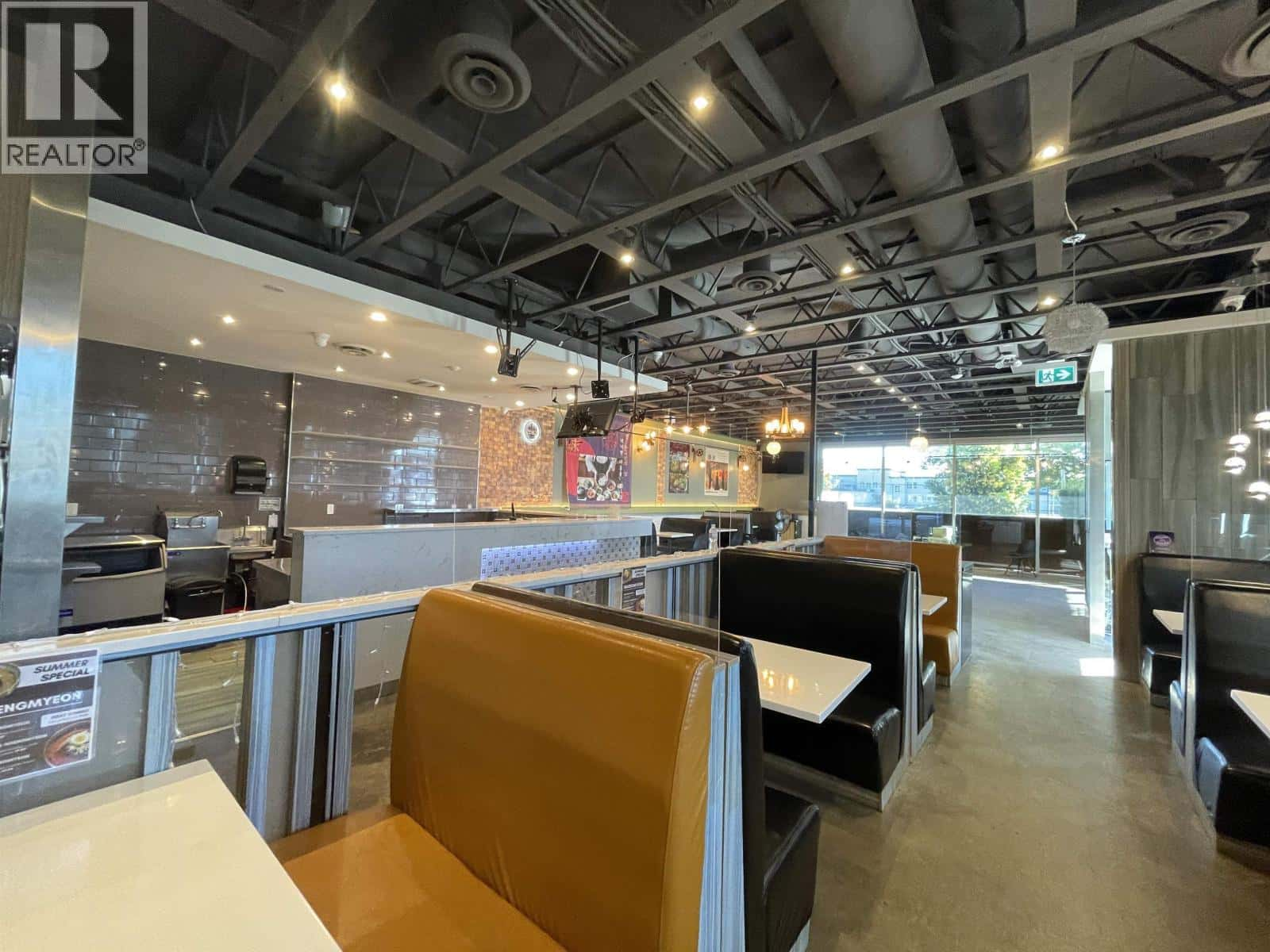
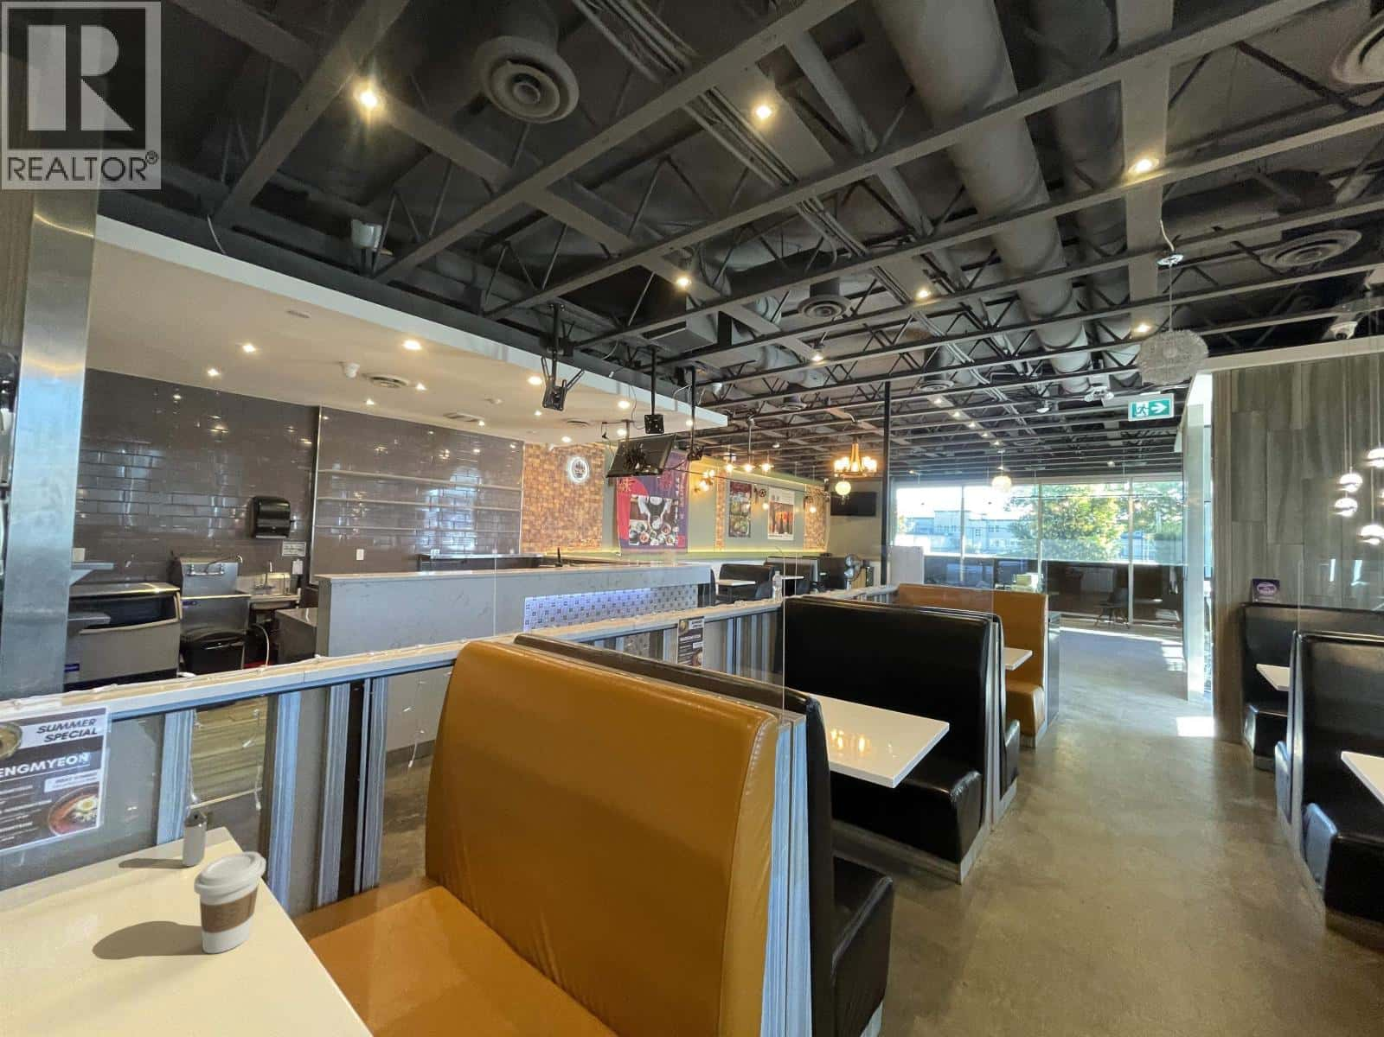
+ shaker (195, 838)
+ coffee cup (229, 901)
